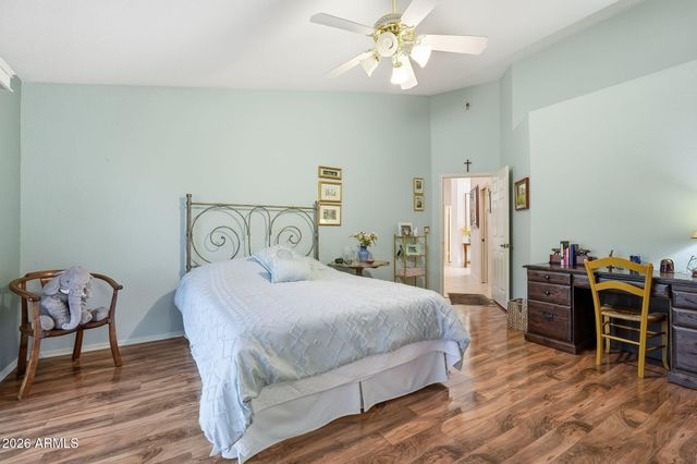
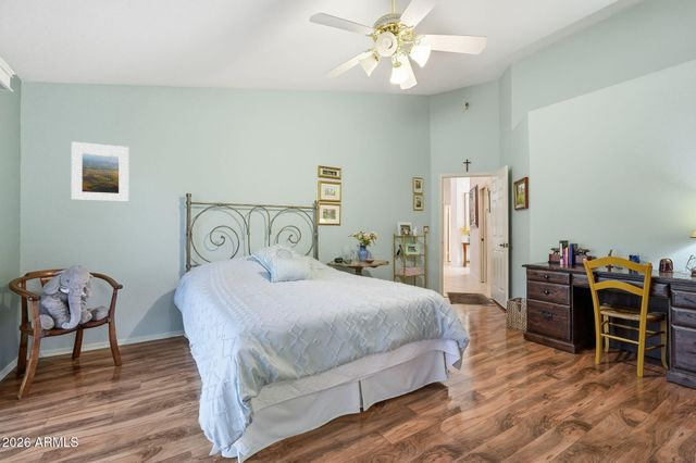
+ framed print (100, 172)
